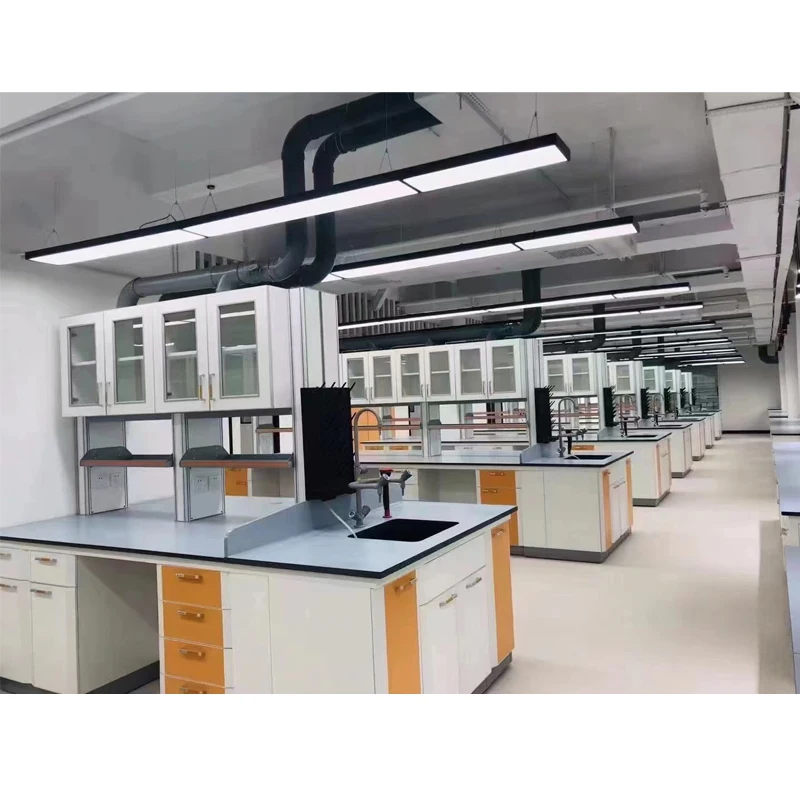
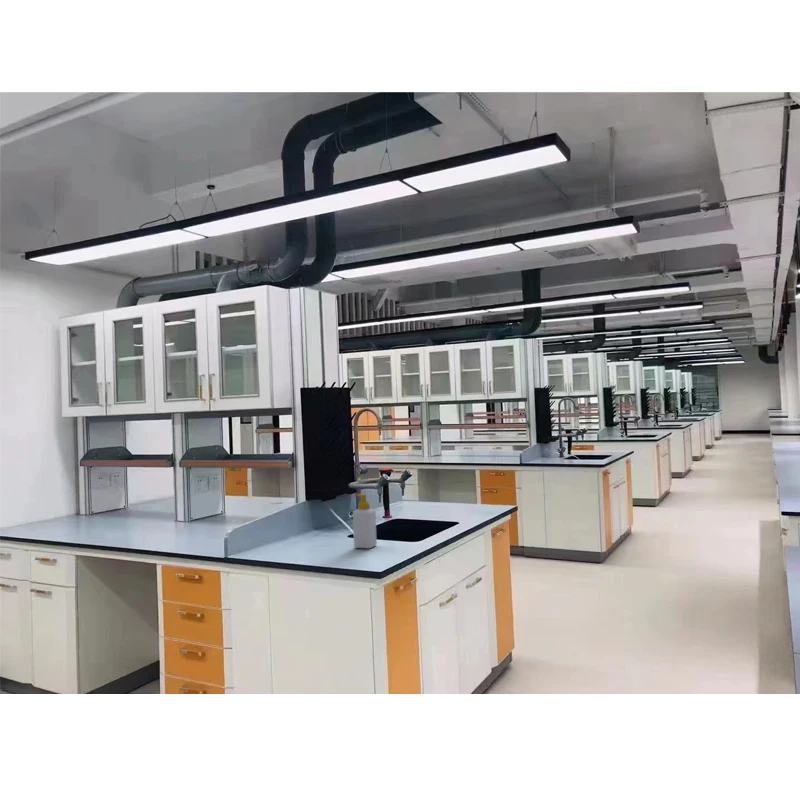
+ soap bottle (364, 520)
